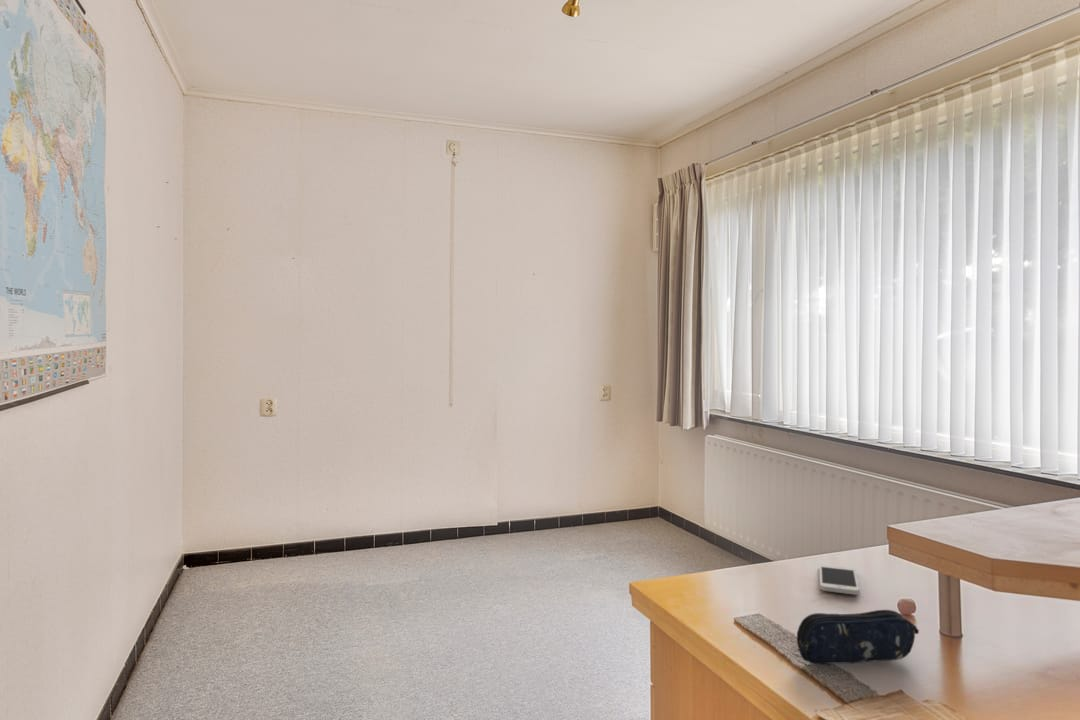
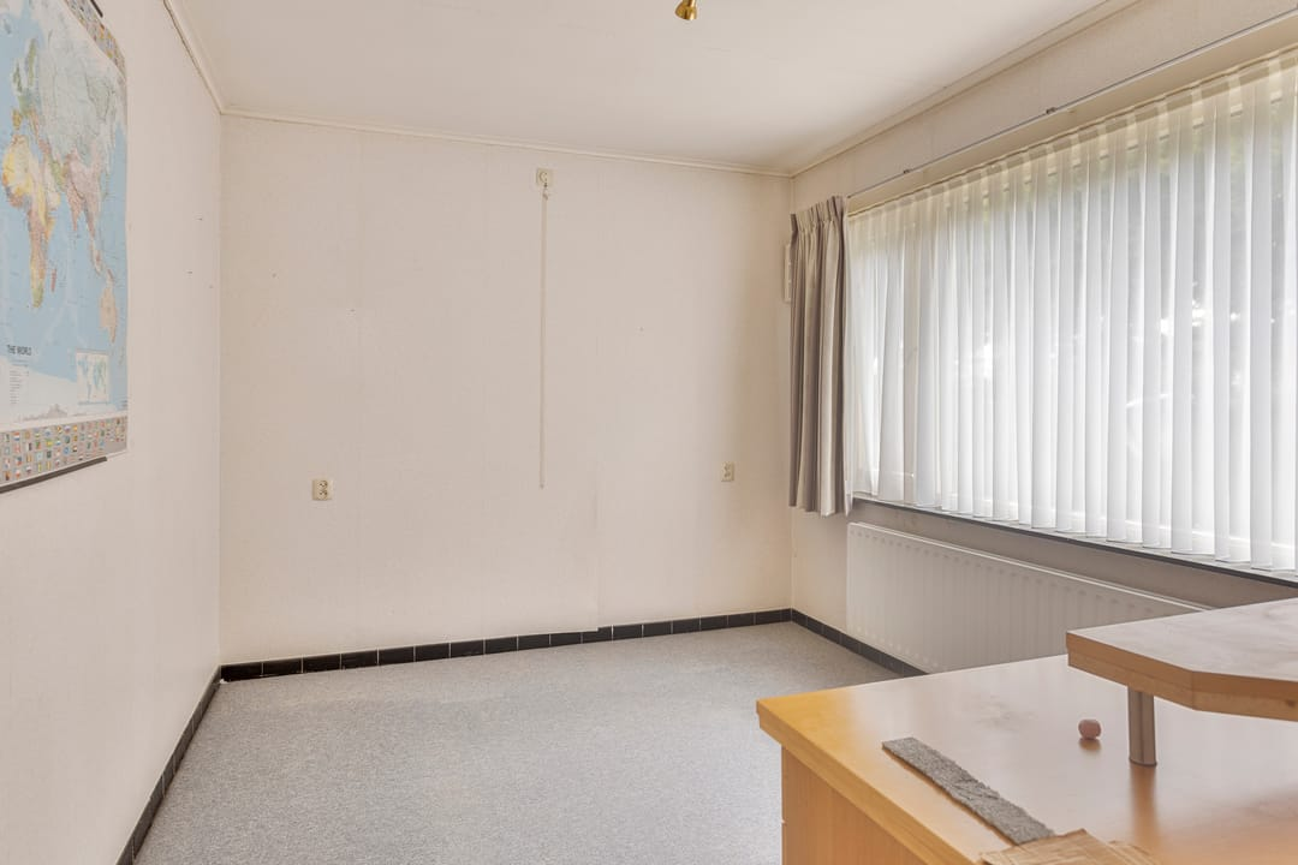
- smartphone (838, 578)
- pencil case (855, 637)
